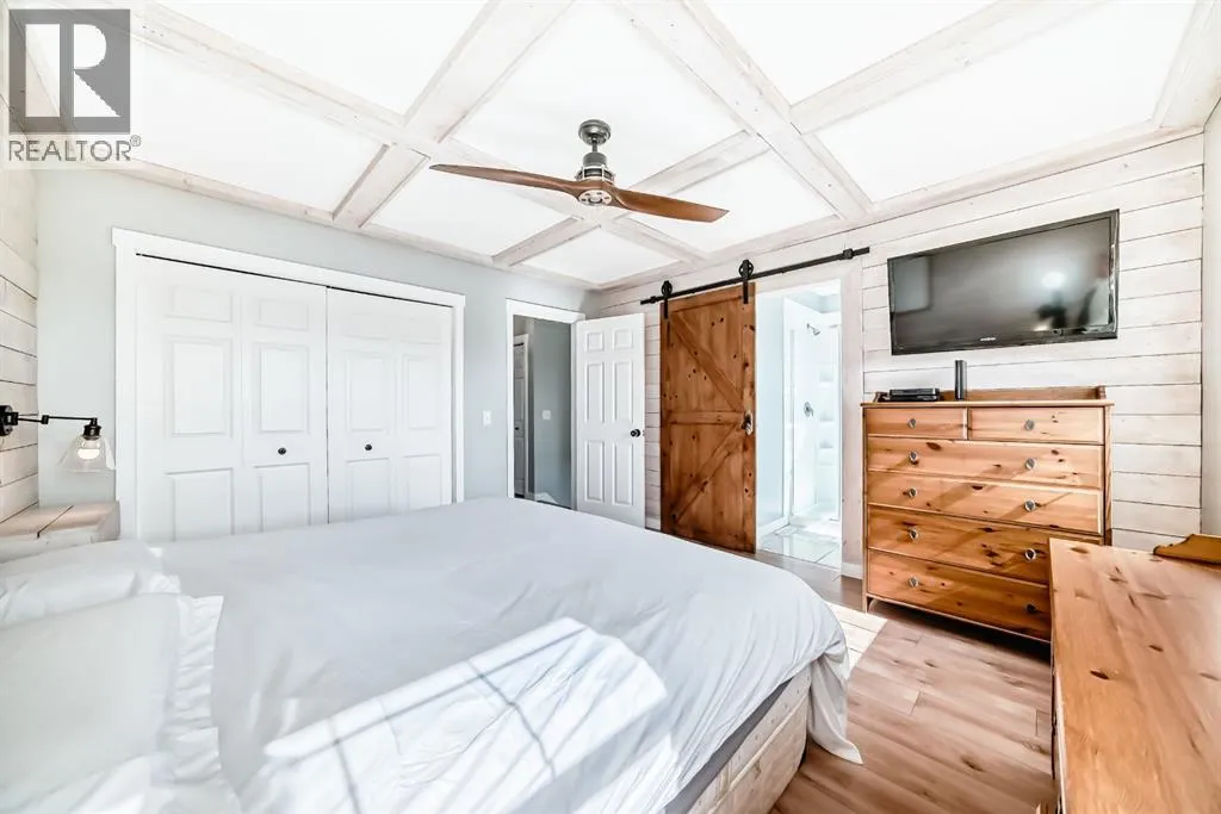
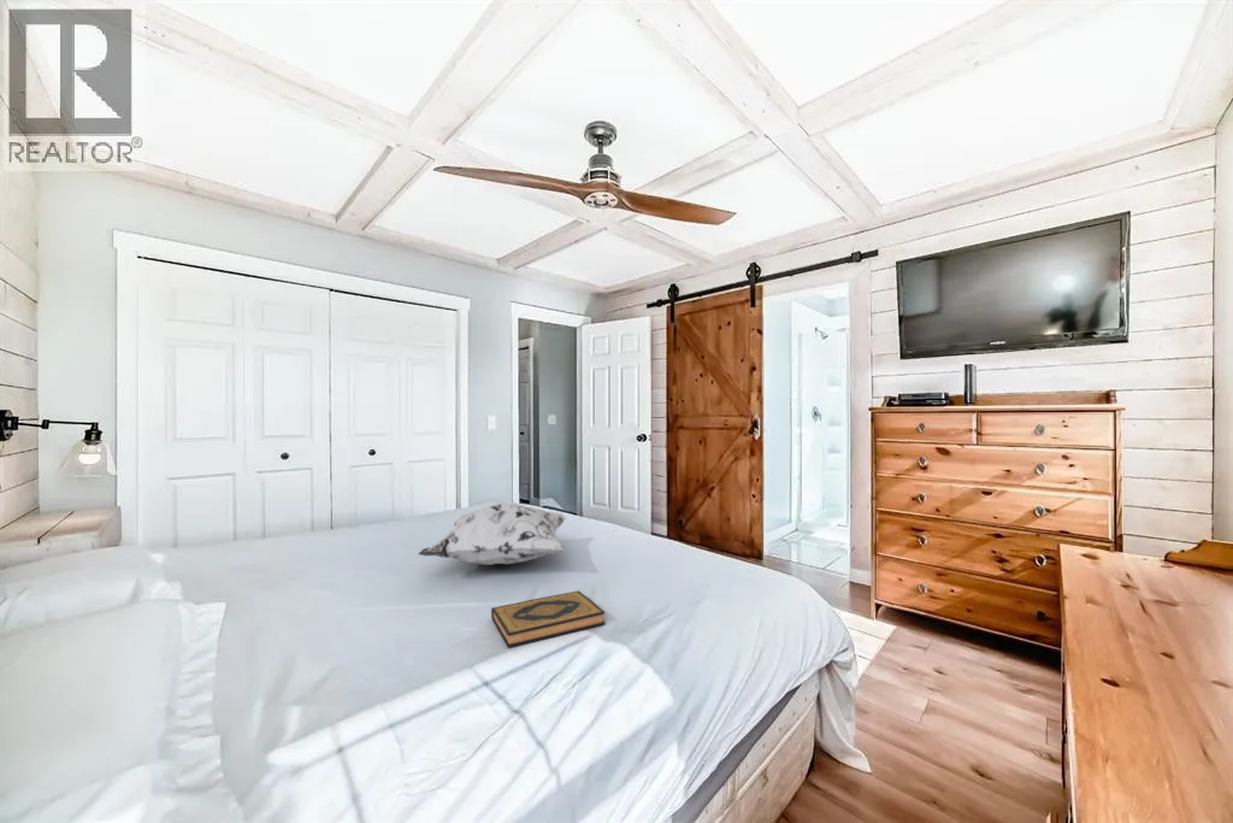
+ hardback book (547, 615)
+ decorative pillow (502, 534)
